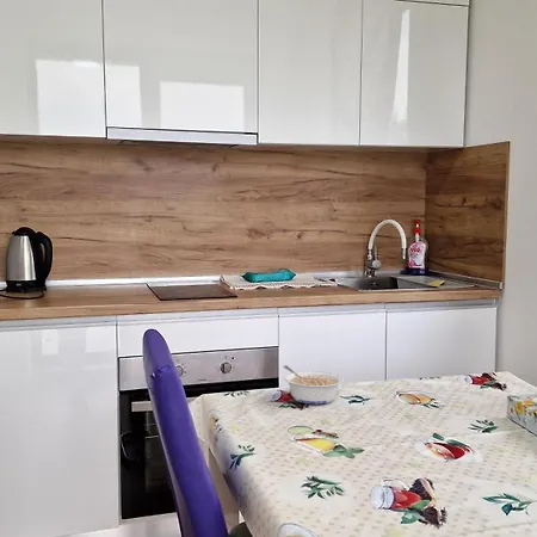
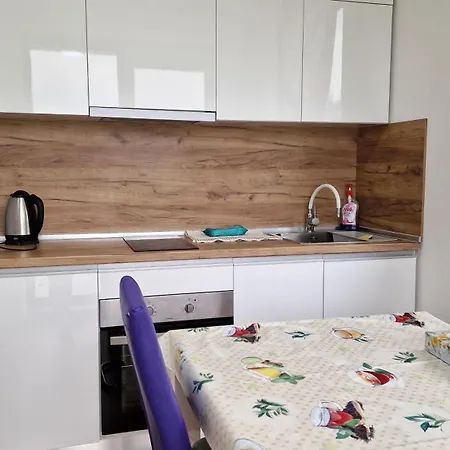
- legume (310, 385)
